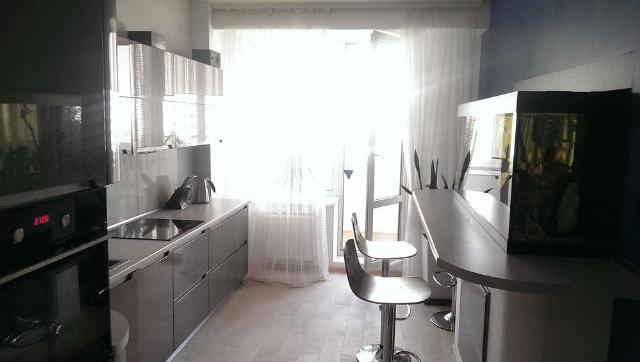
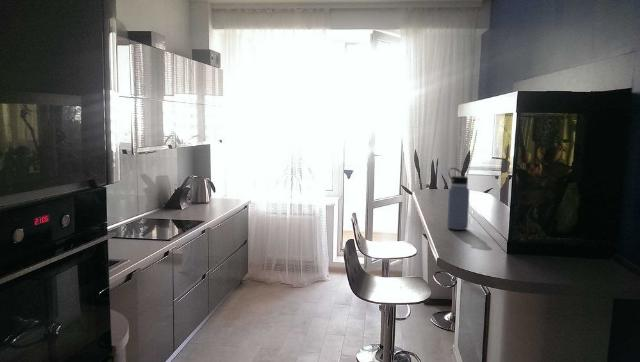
+ water bottle (458, 198)
